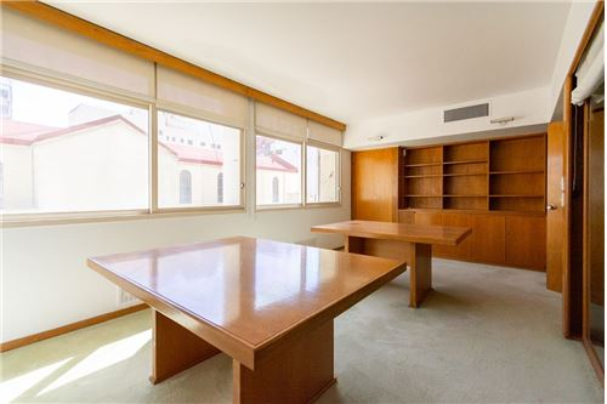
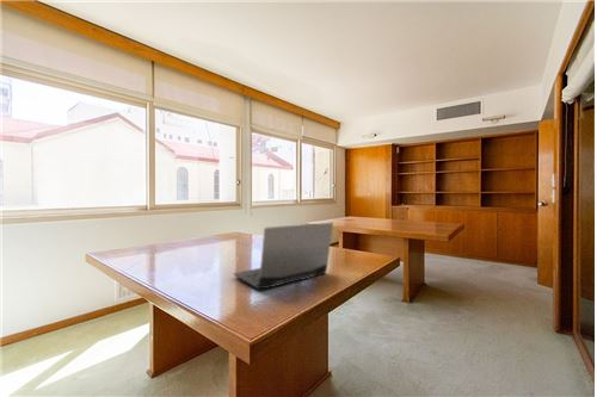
+ laptop computer (283, 249)
